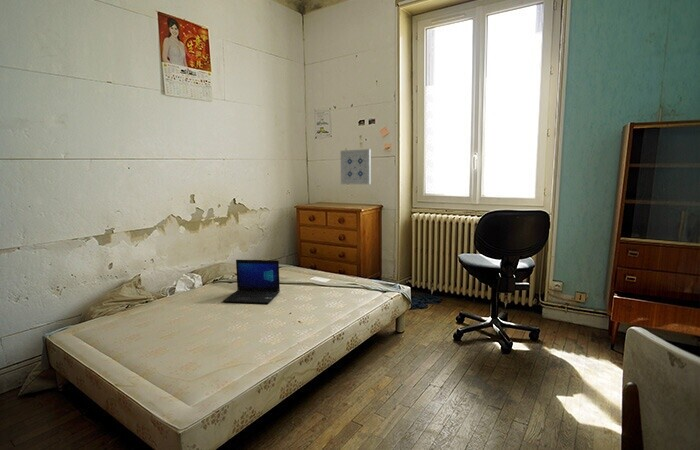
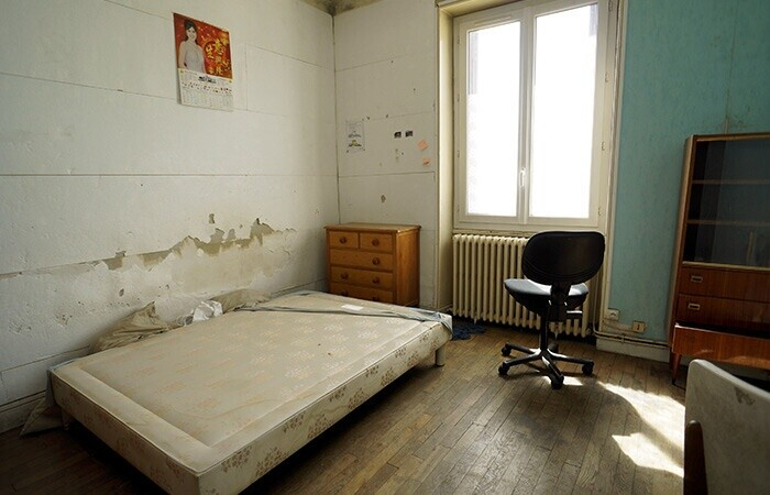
- wall art (355, 167)
- laptop (251, 280)
